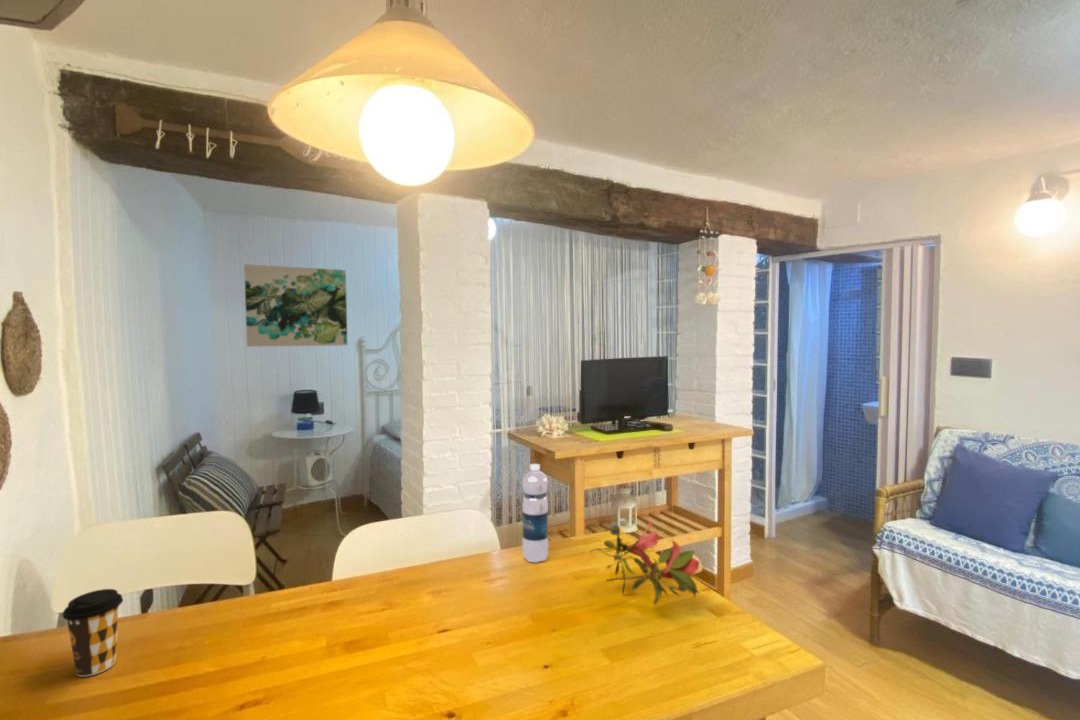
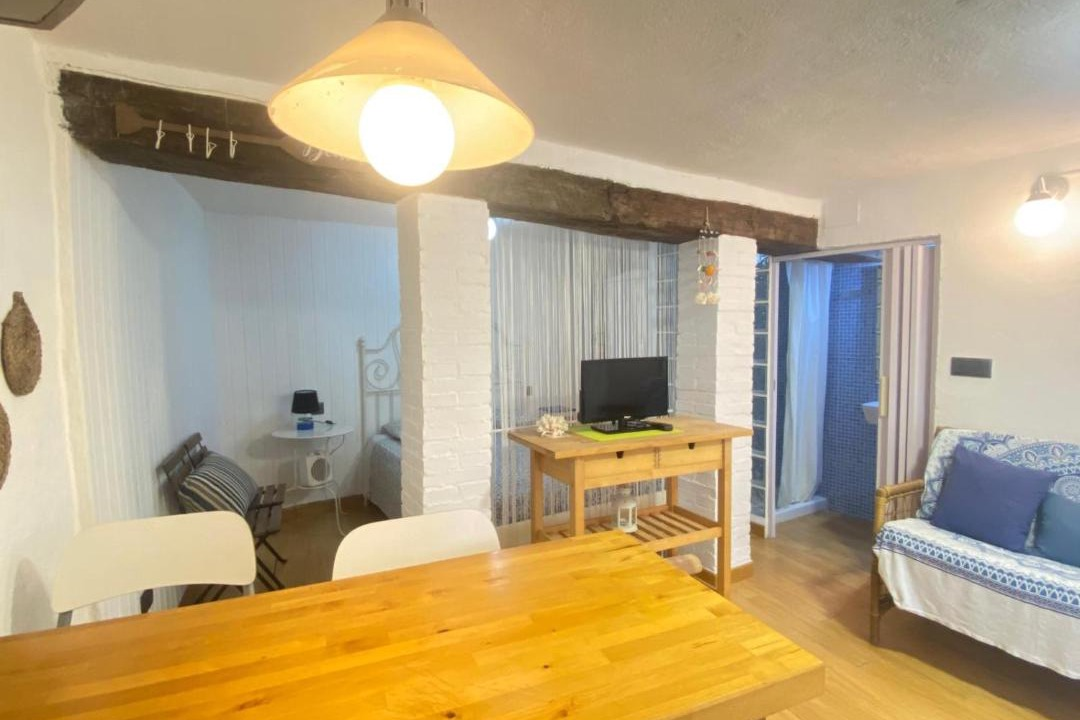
- wall art (298, 306)
- water bottle (535, 511)
- flower (634, 561)
- coffee cup (94, 632)
